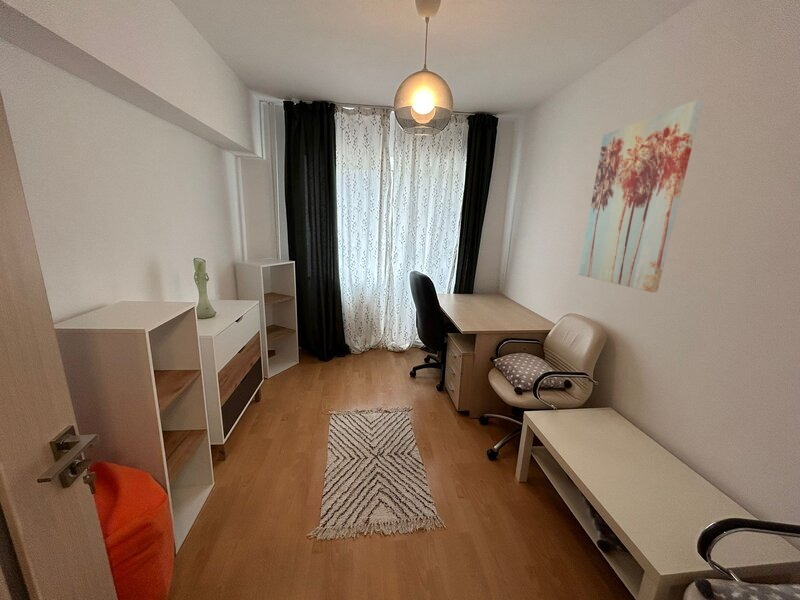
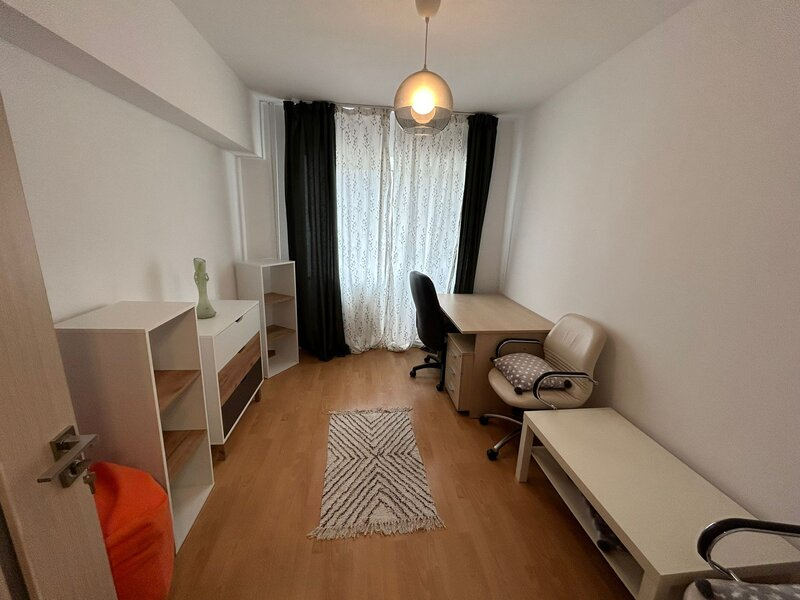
- wall art (627, 205)
